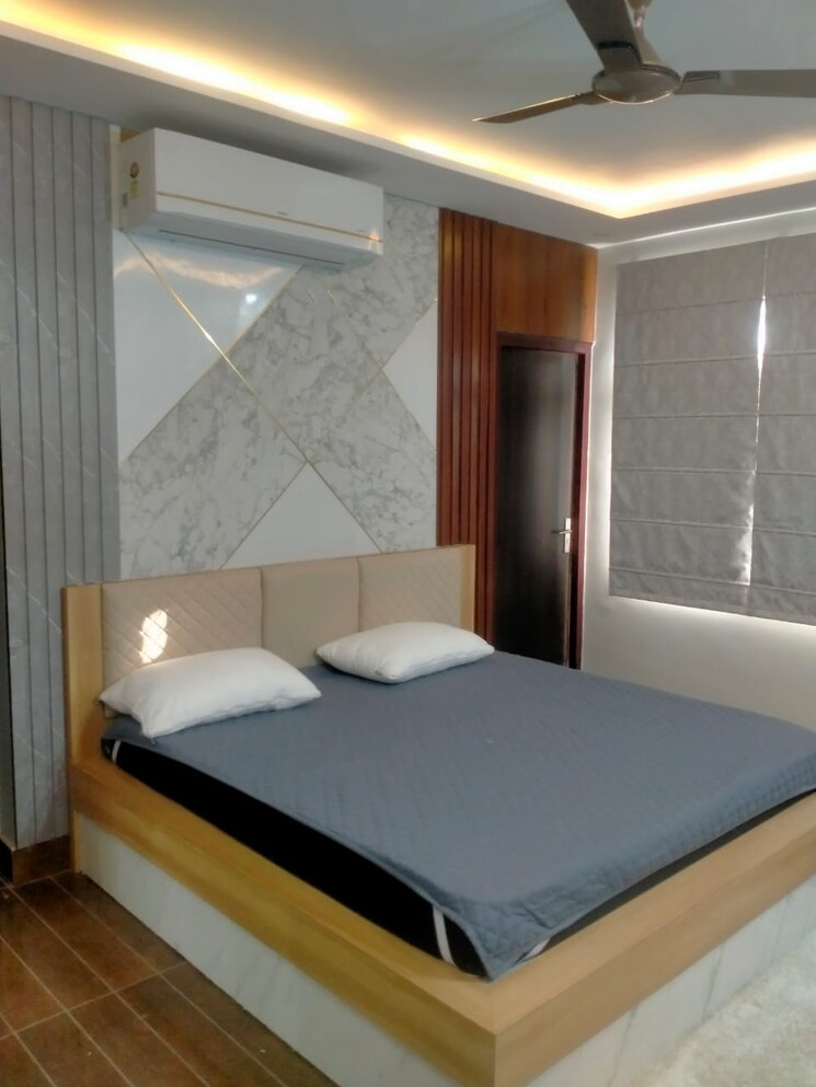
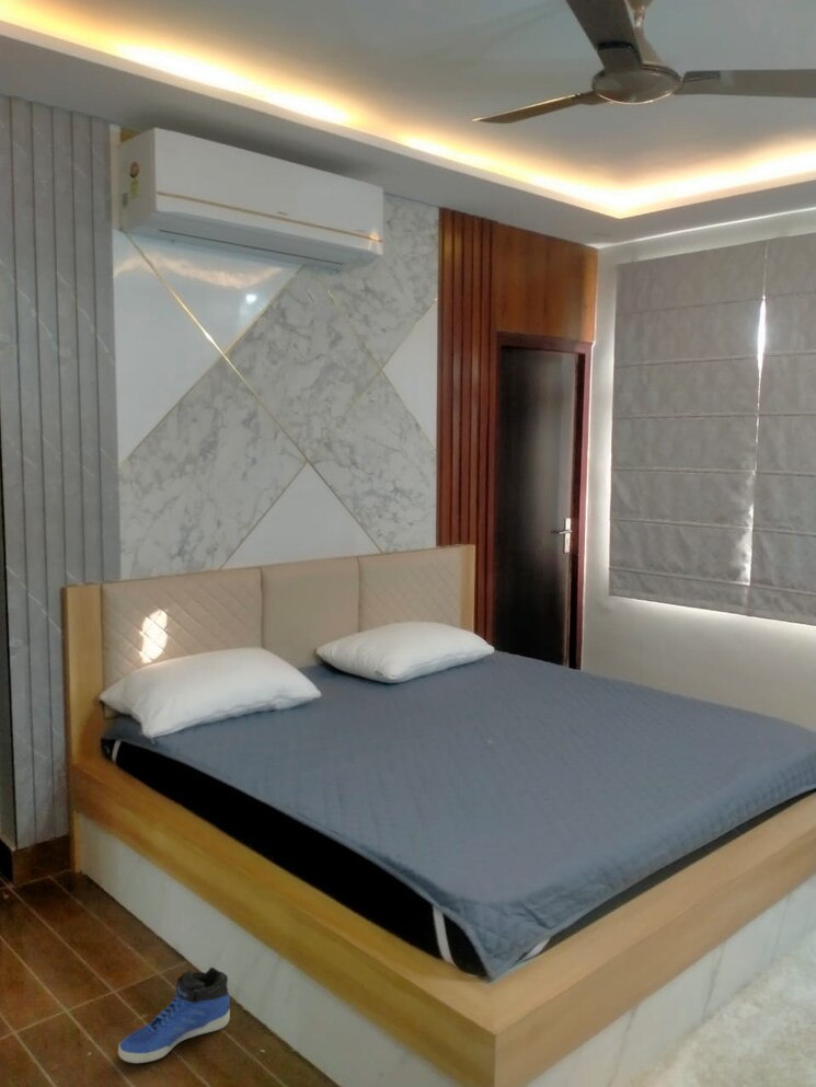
+ sneaker (175, 1008)
